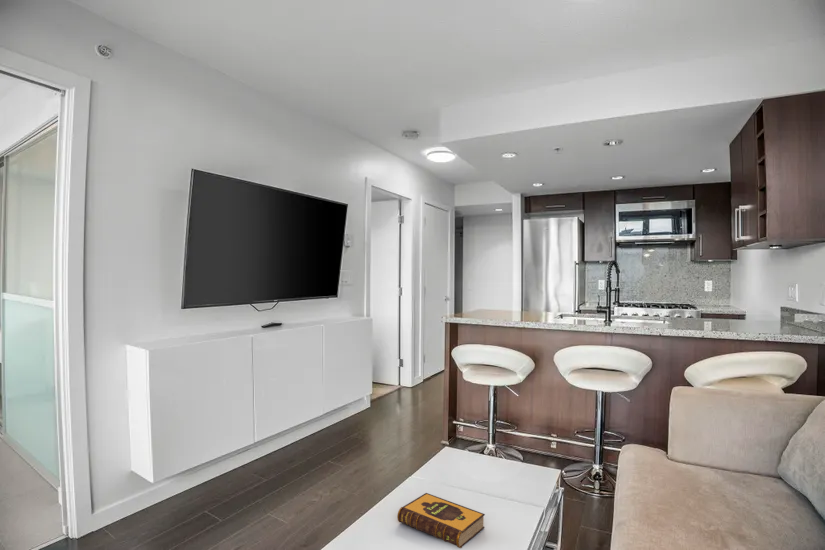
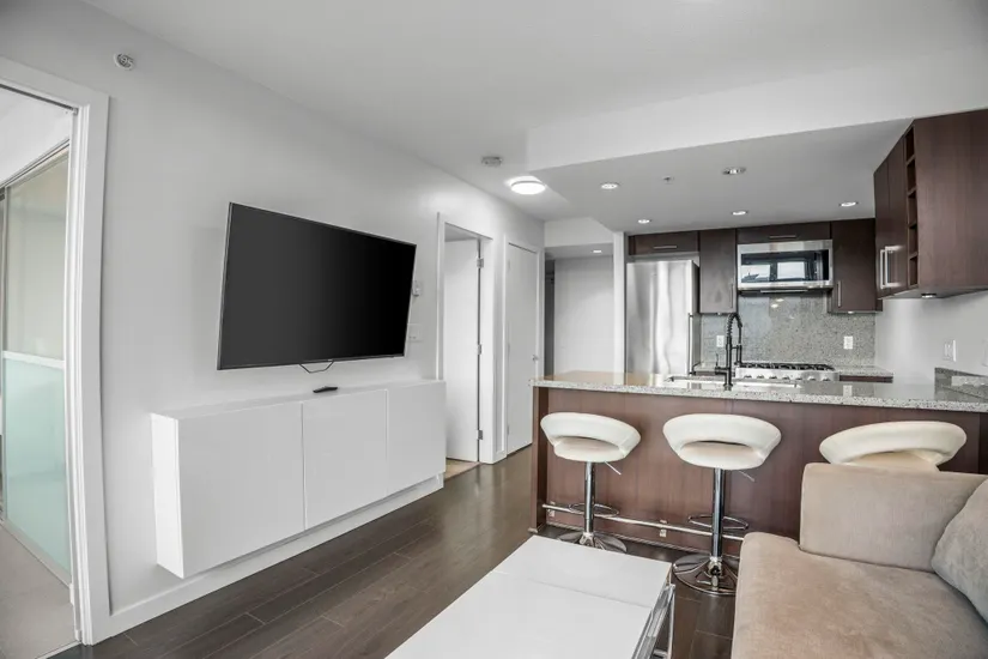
- hardback book (440, 518)
